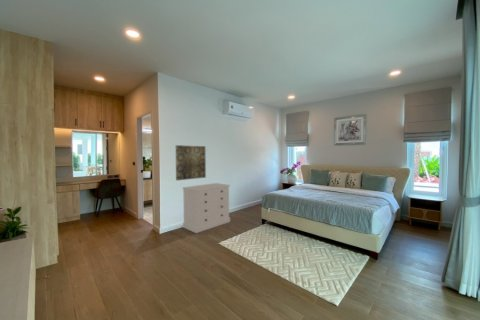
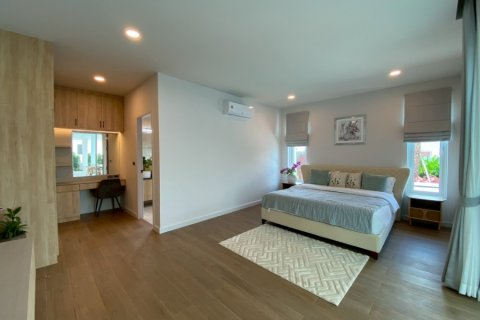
- dresser (207, 205)
- wall art (191, 162)
